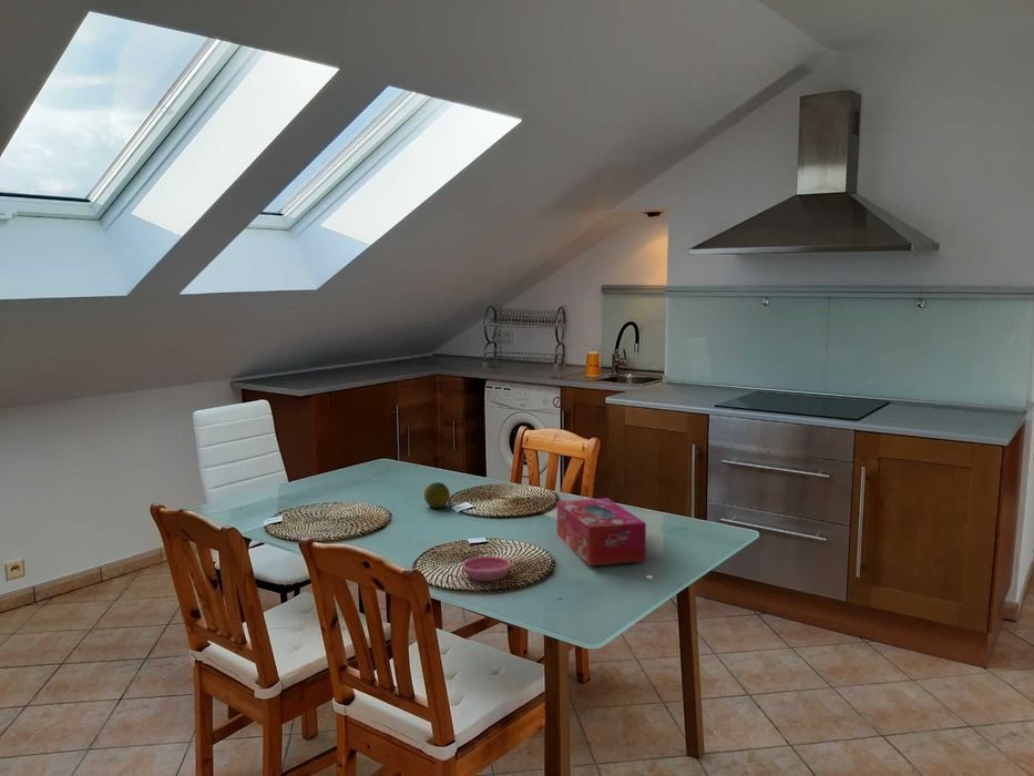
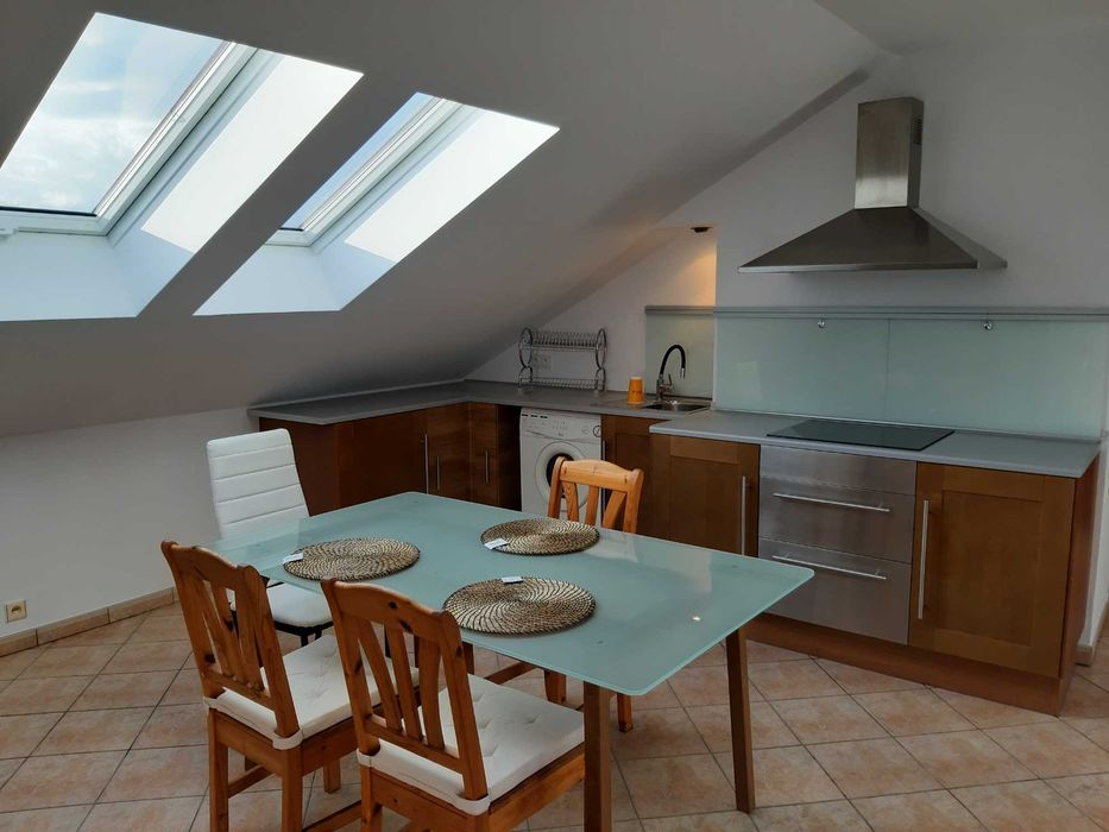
- tissue box (598, 529)
- saucer (487, 569)
- fruit (437, 494)
